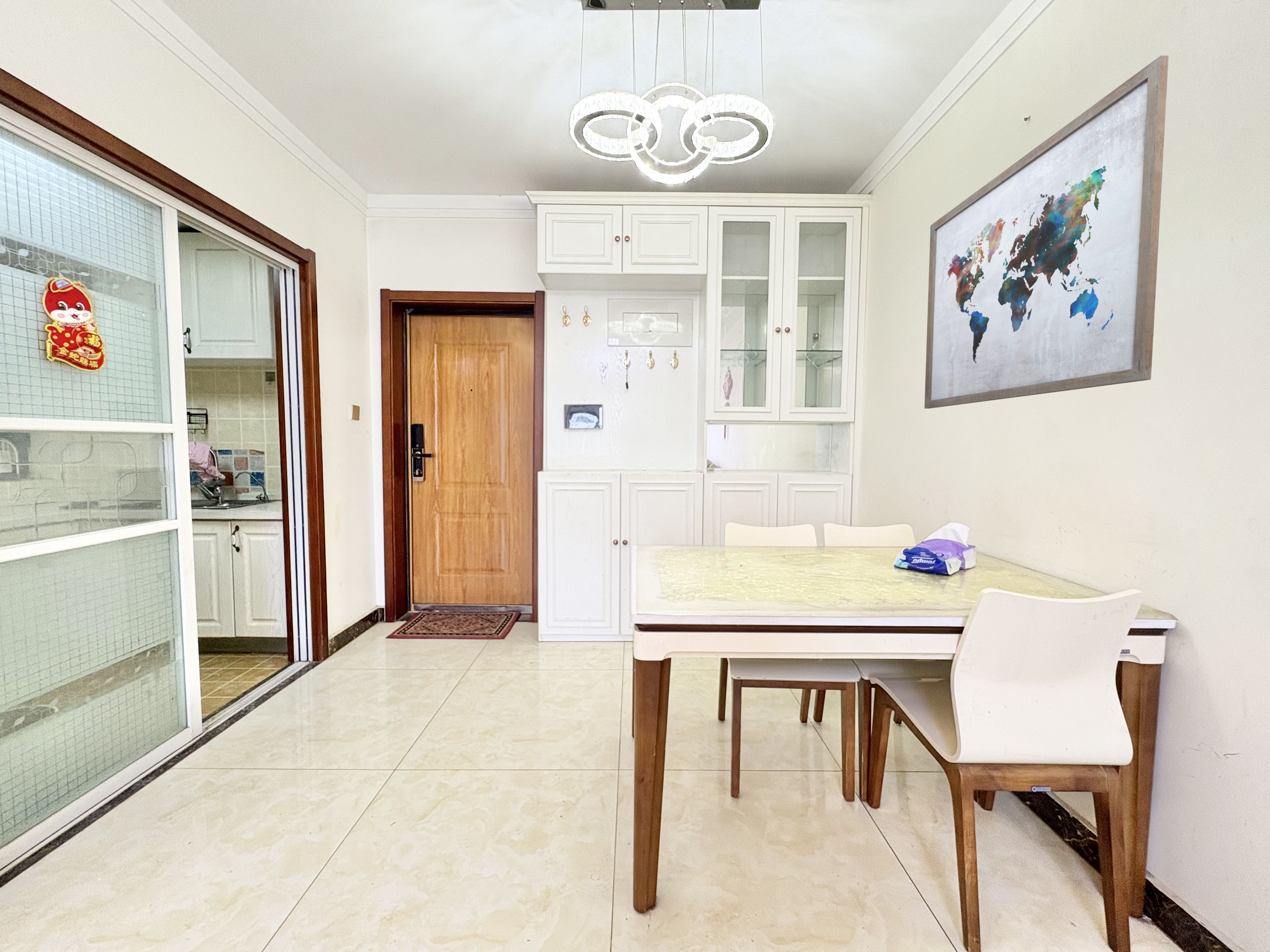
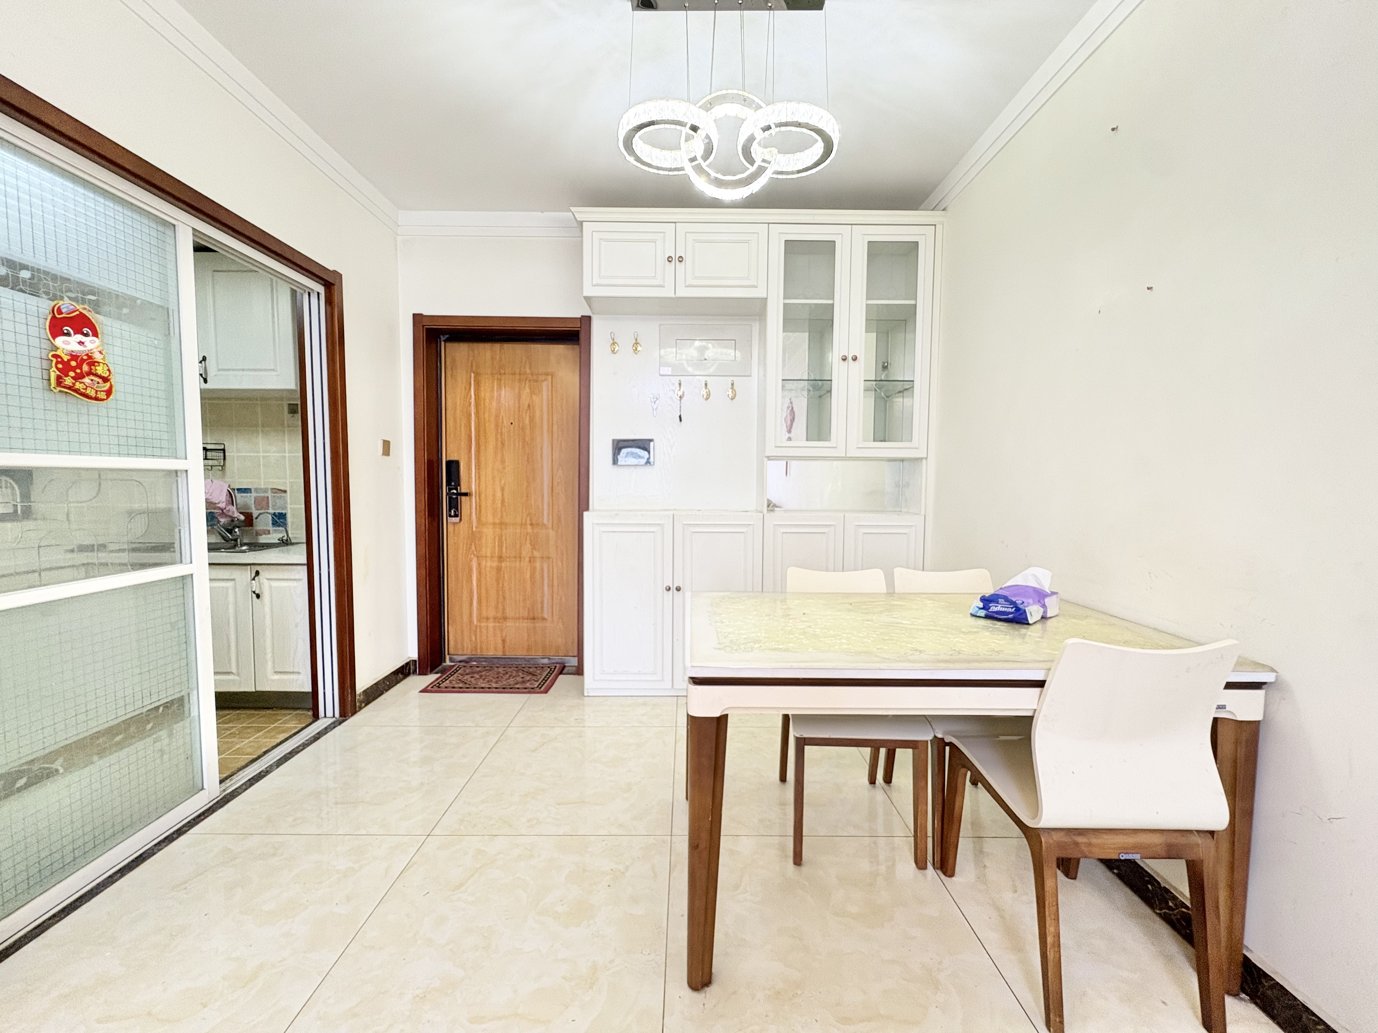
- wall art (1012, 282)
